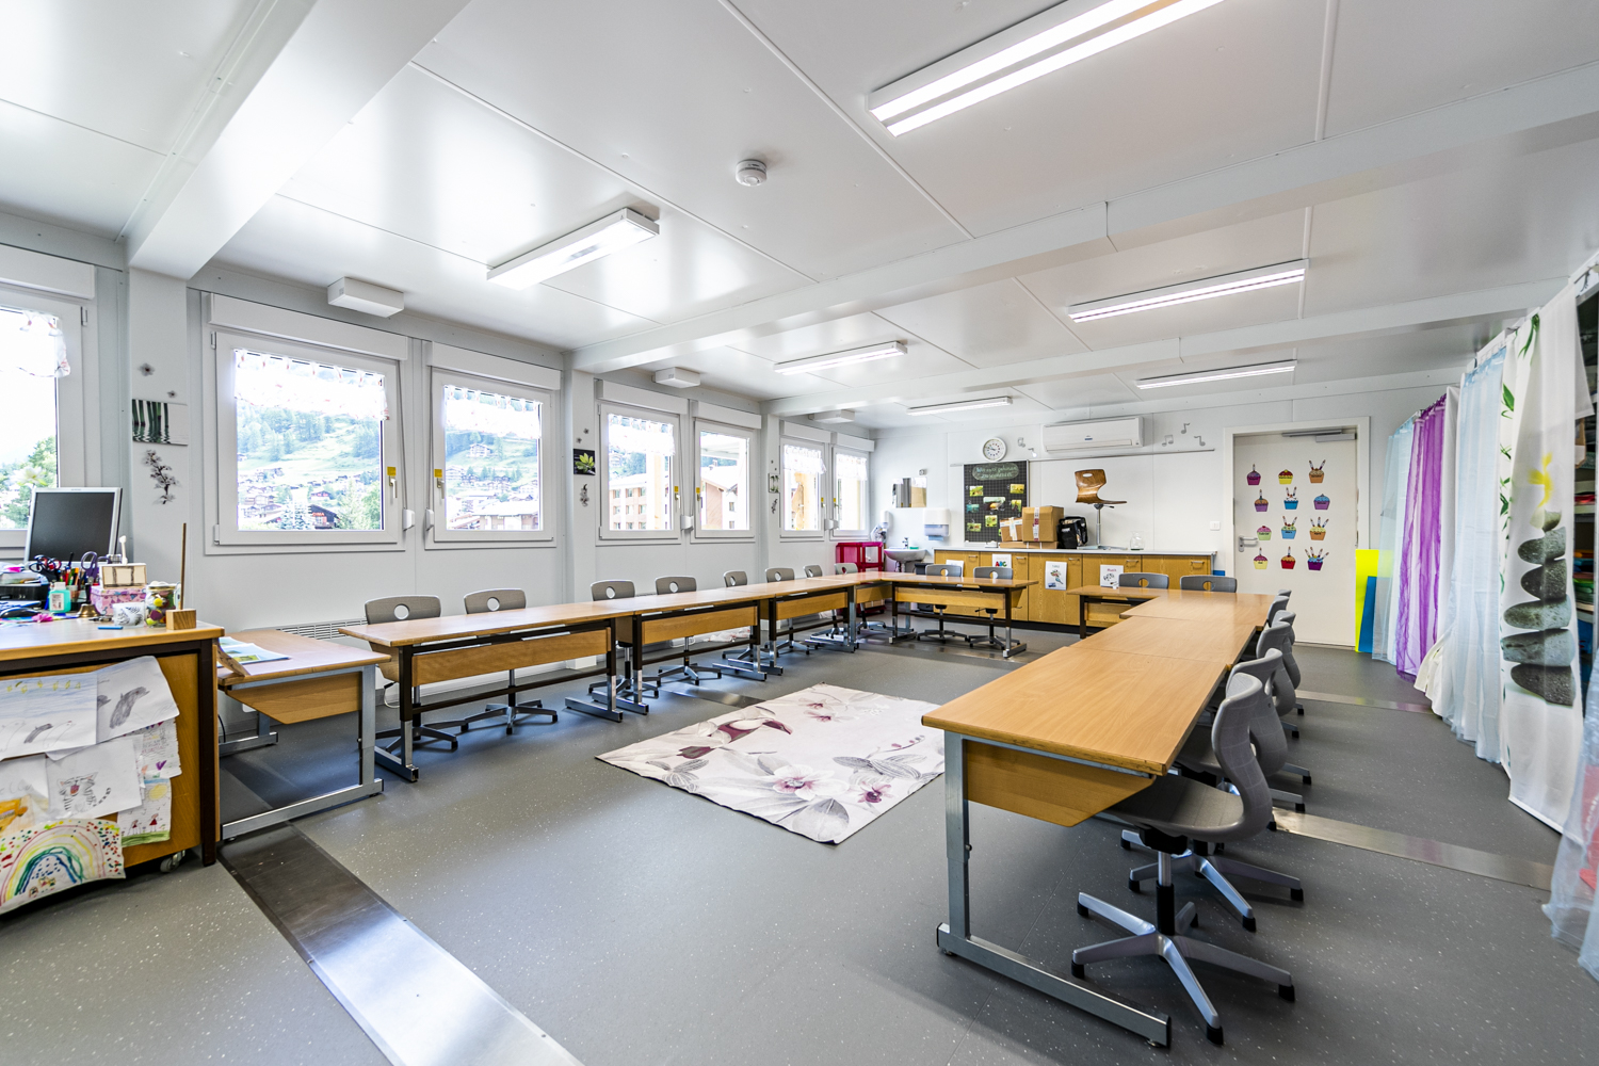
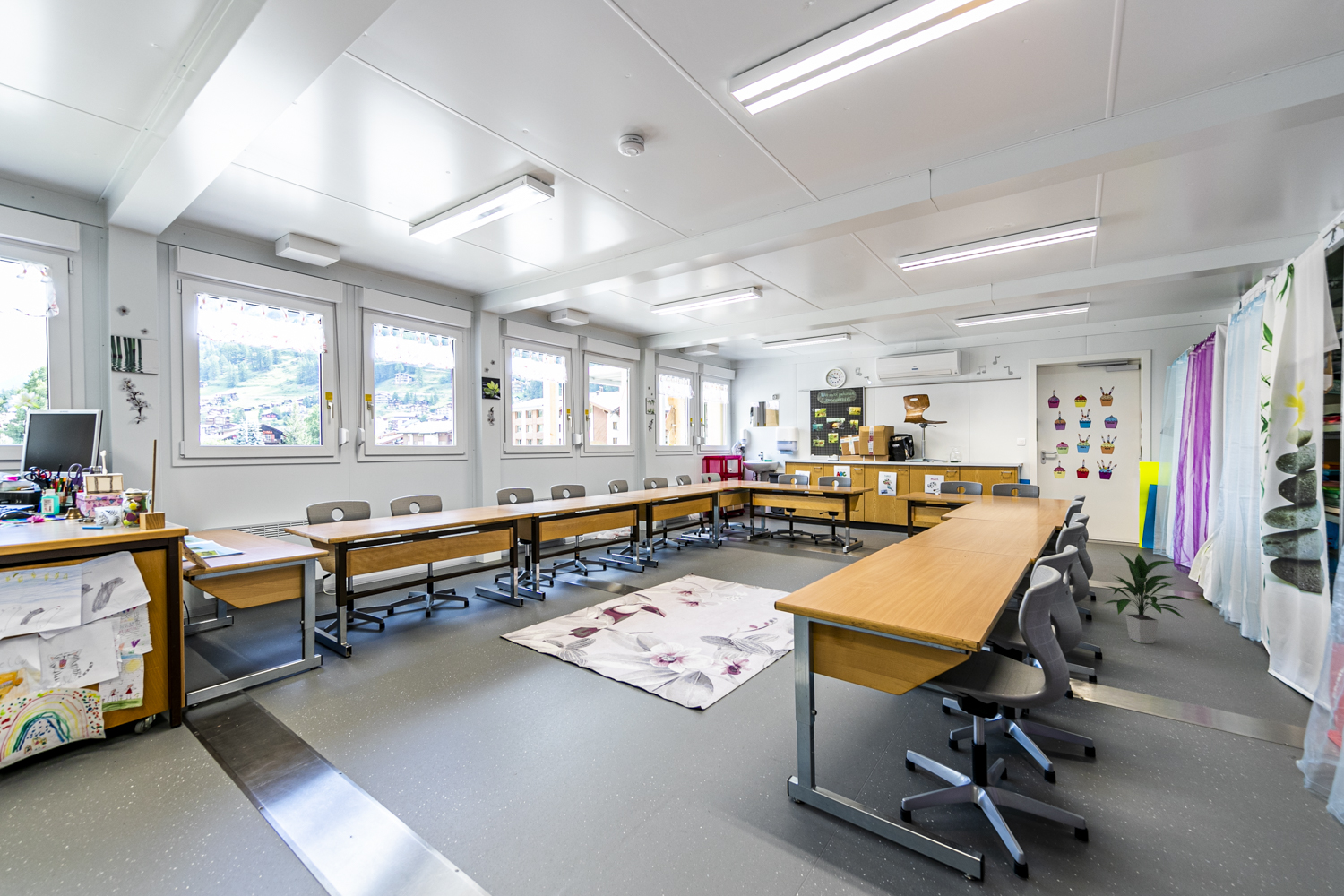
+ indoor plant (1142, 595)
